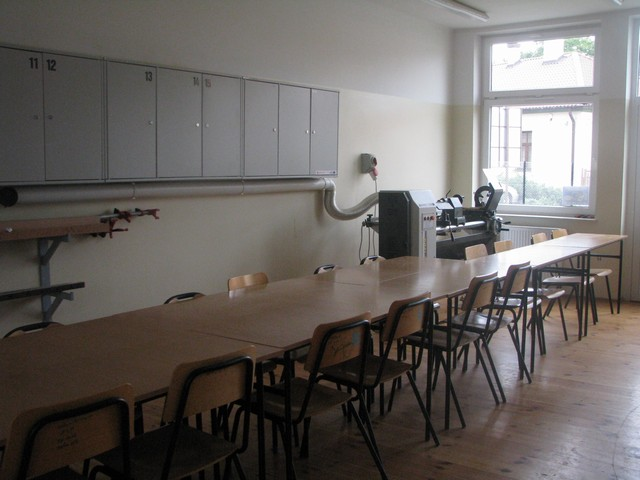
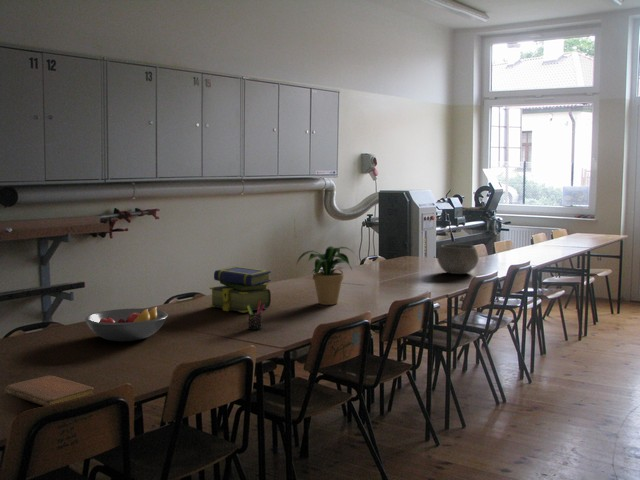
+ fruit bowl (127, 323)
+ bowl (457, 259)
+ pen holder (254, 315)
+ potted plant (328, 275)
+ notebook (49, 390)
+ stack of books (242, 288)
